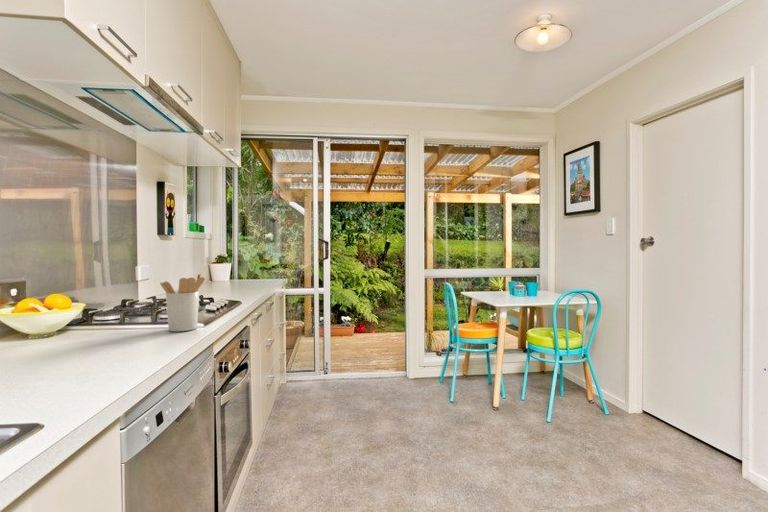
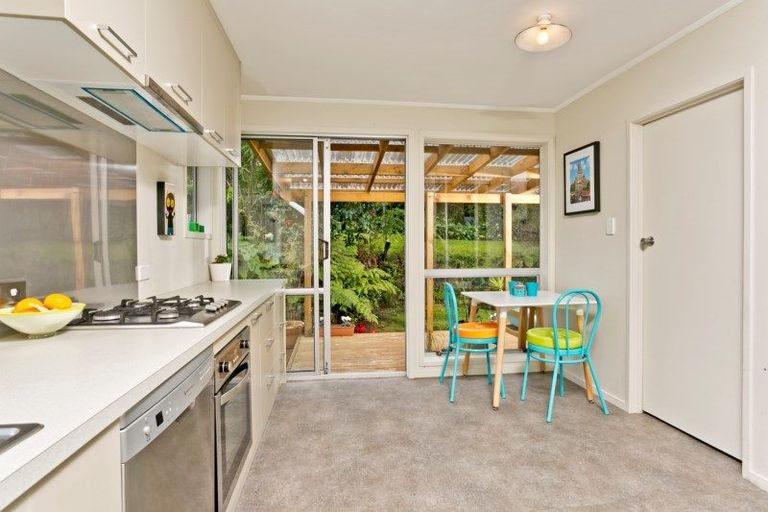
- utensil holder (186, 301)
